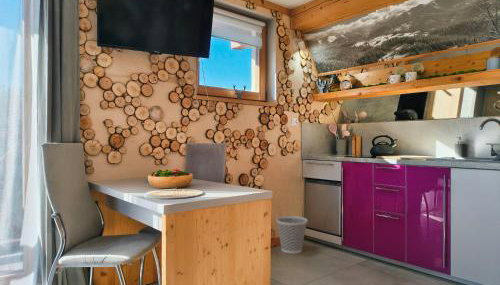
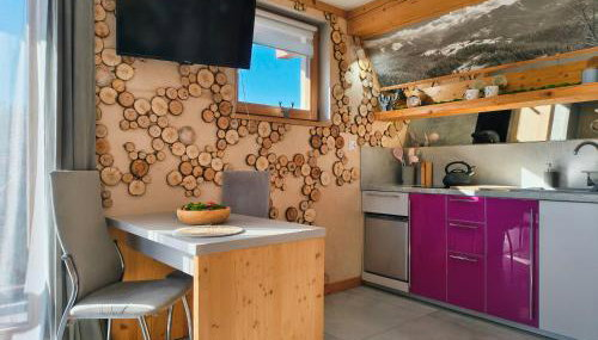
- wastebasket (291, 234)
